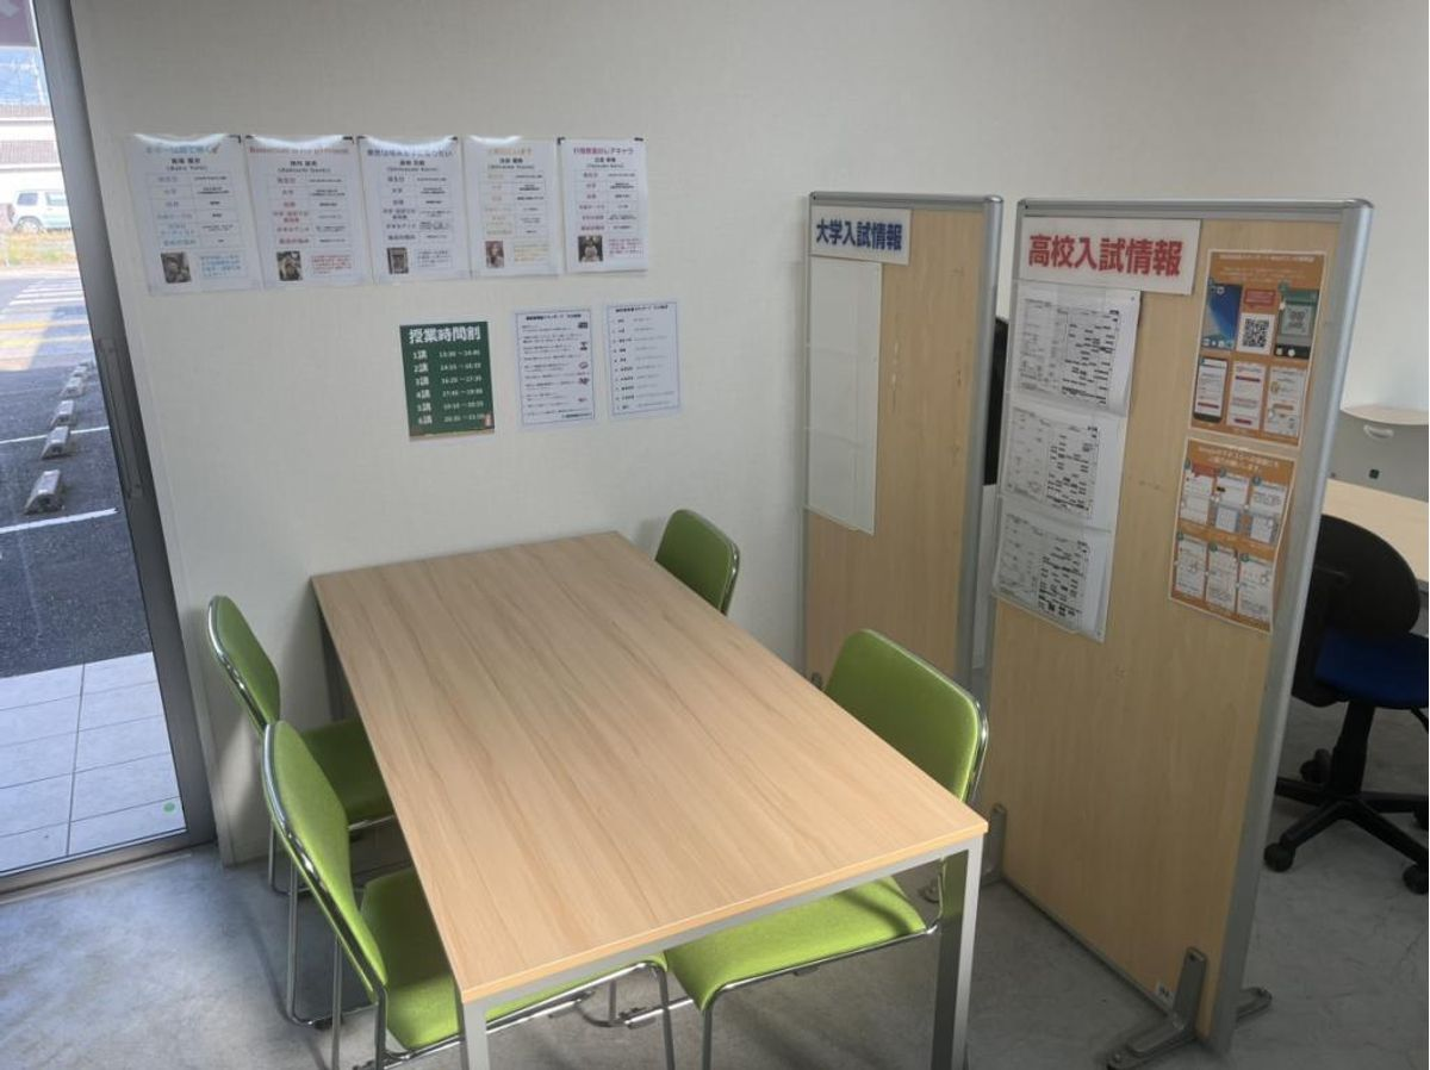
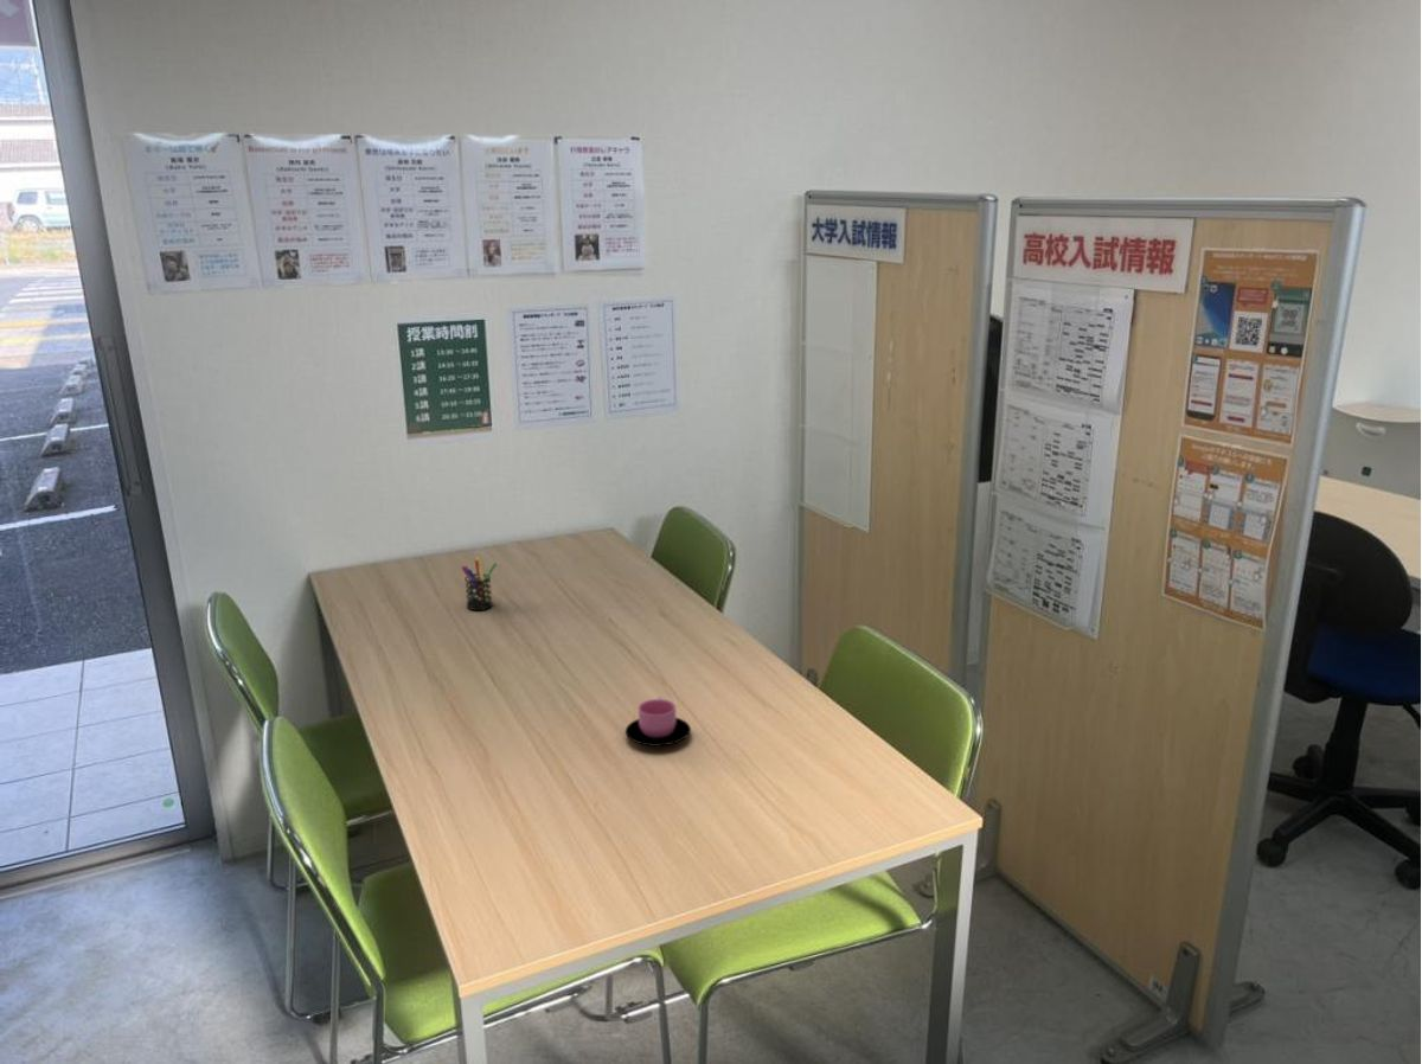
+ cup (658, 722)
+ pen holder (480, 581)
